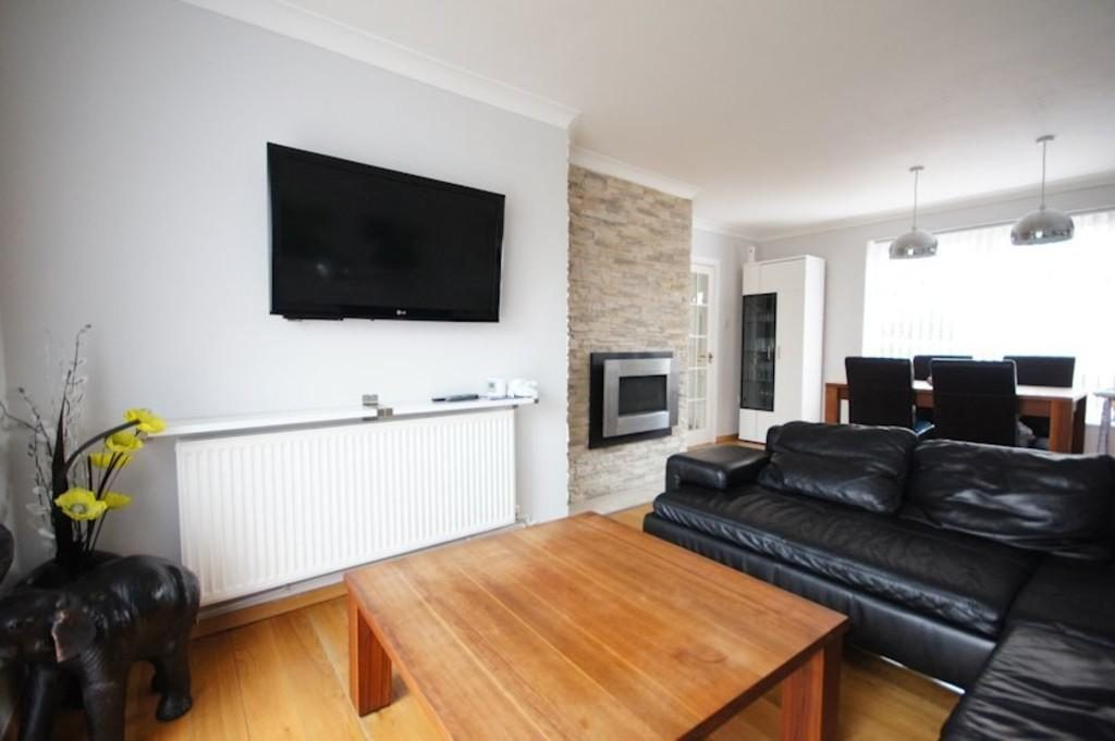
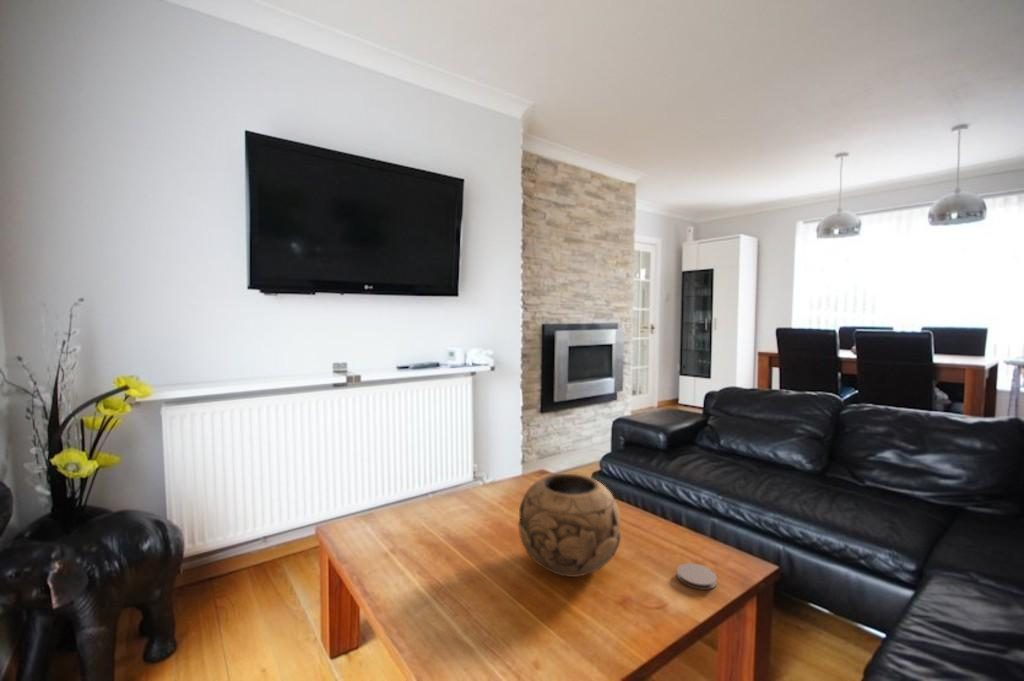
+ decorative bowl (568, 522)
+ coaster (696, 576)
